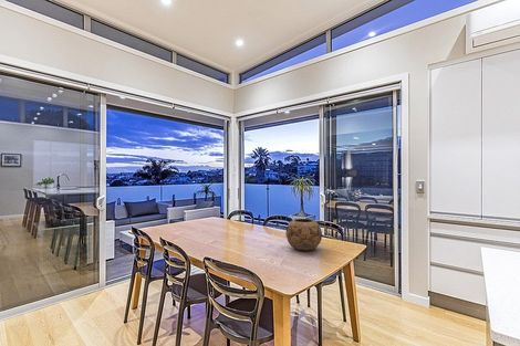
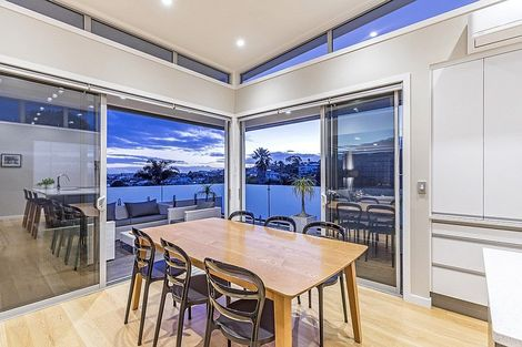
- decorative bowl (303, 233)
